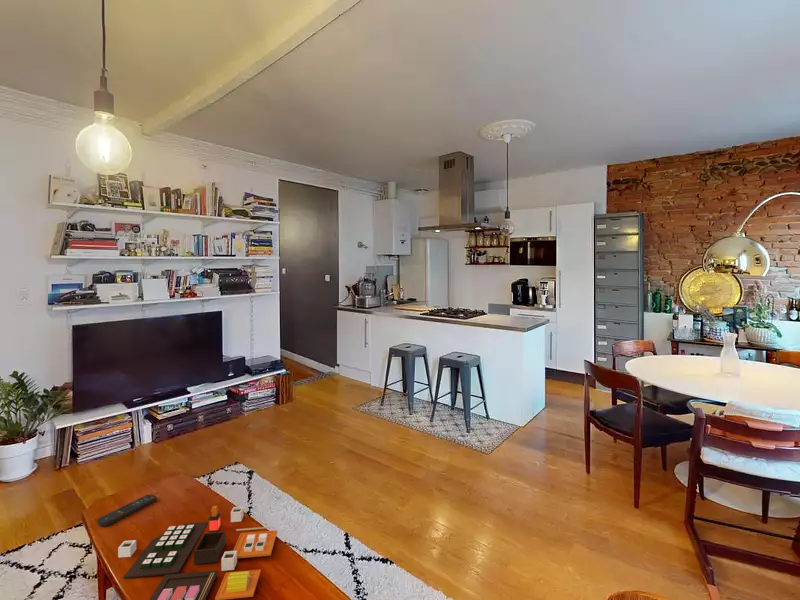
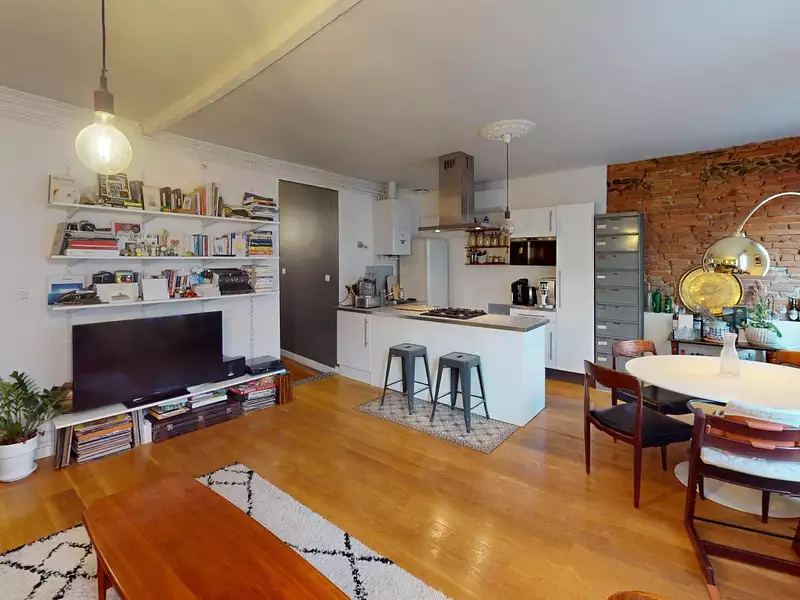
- remote control (128, 509)
- toy food set (193, 546)
